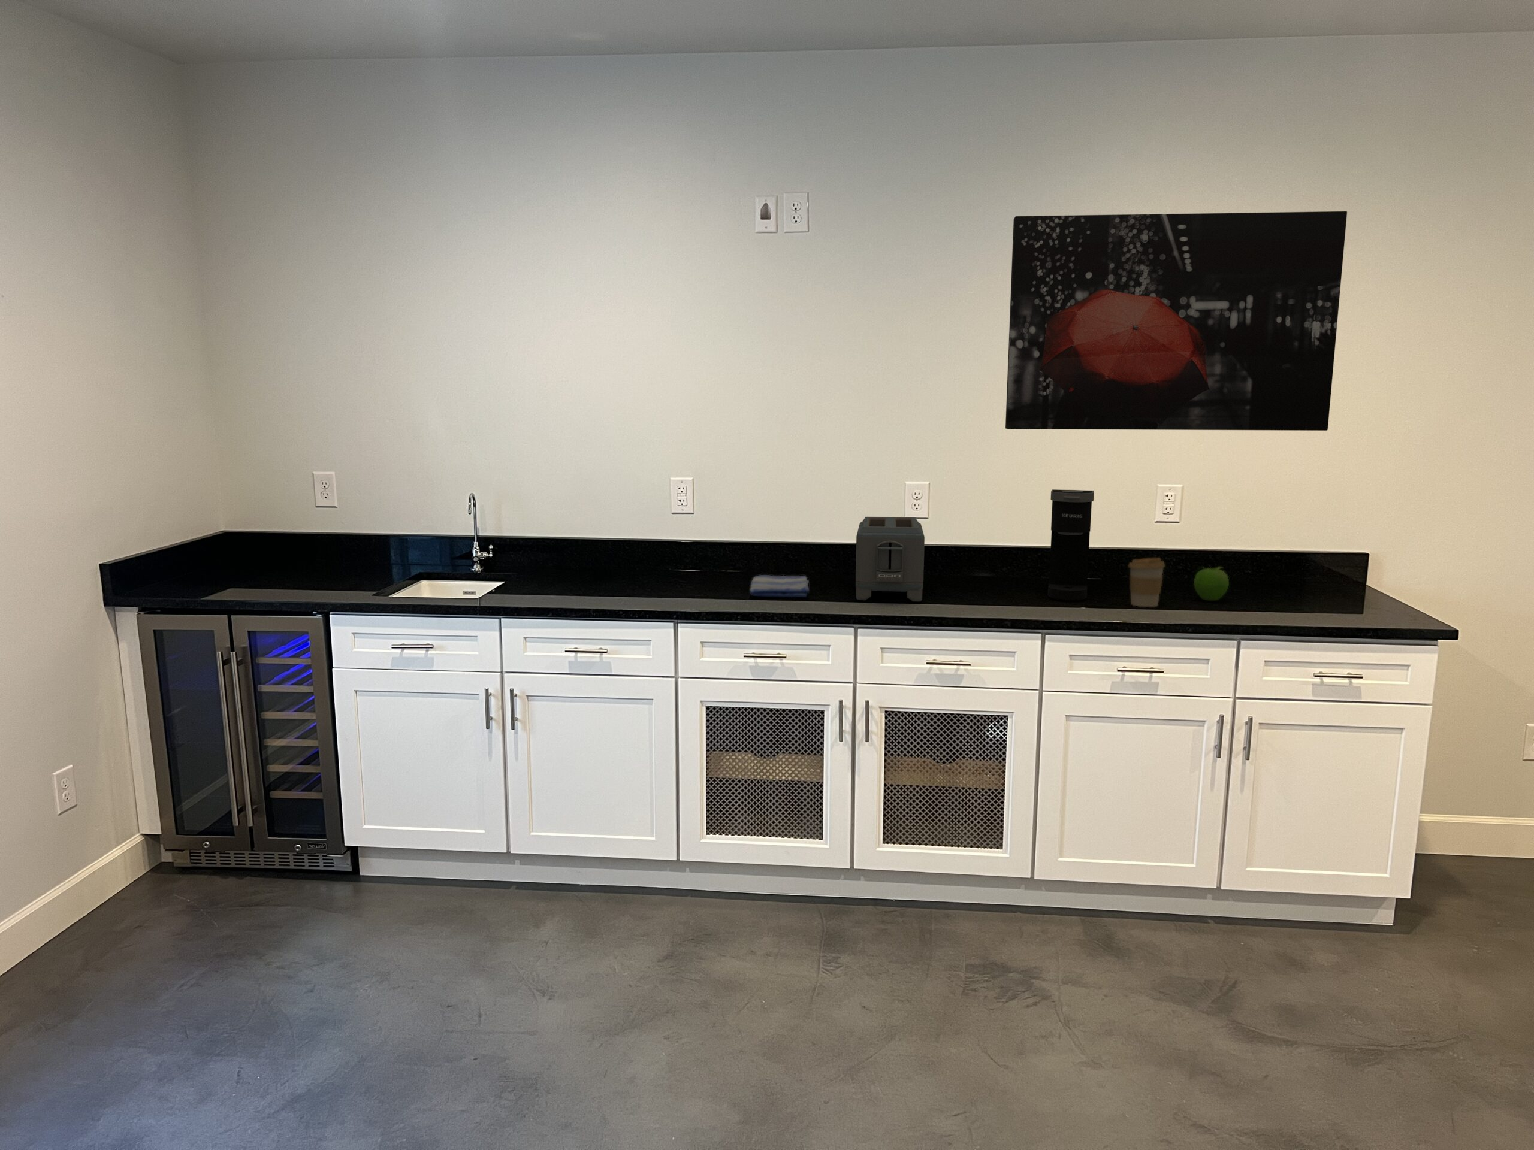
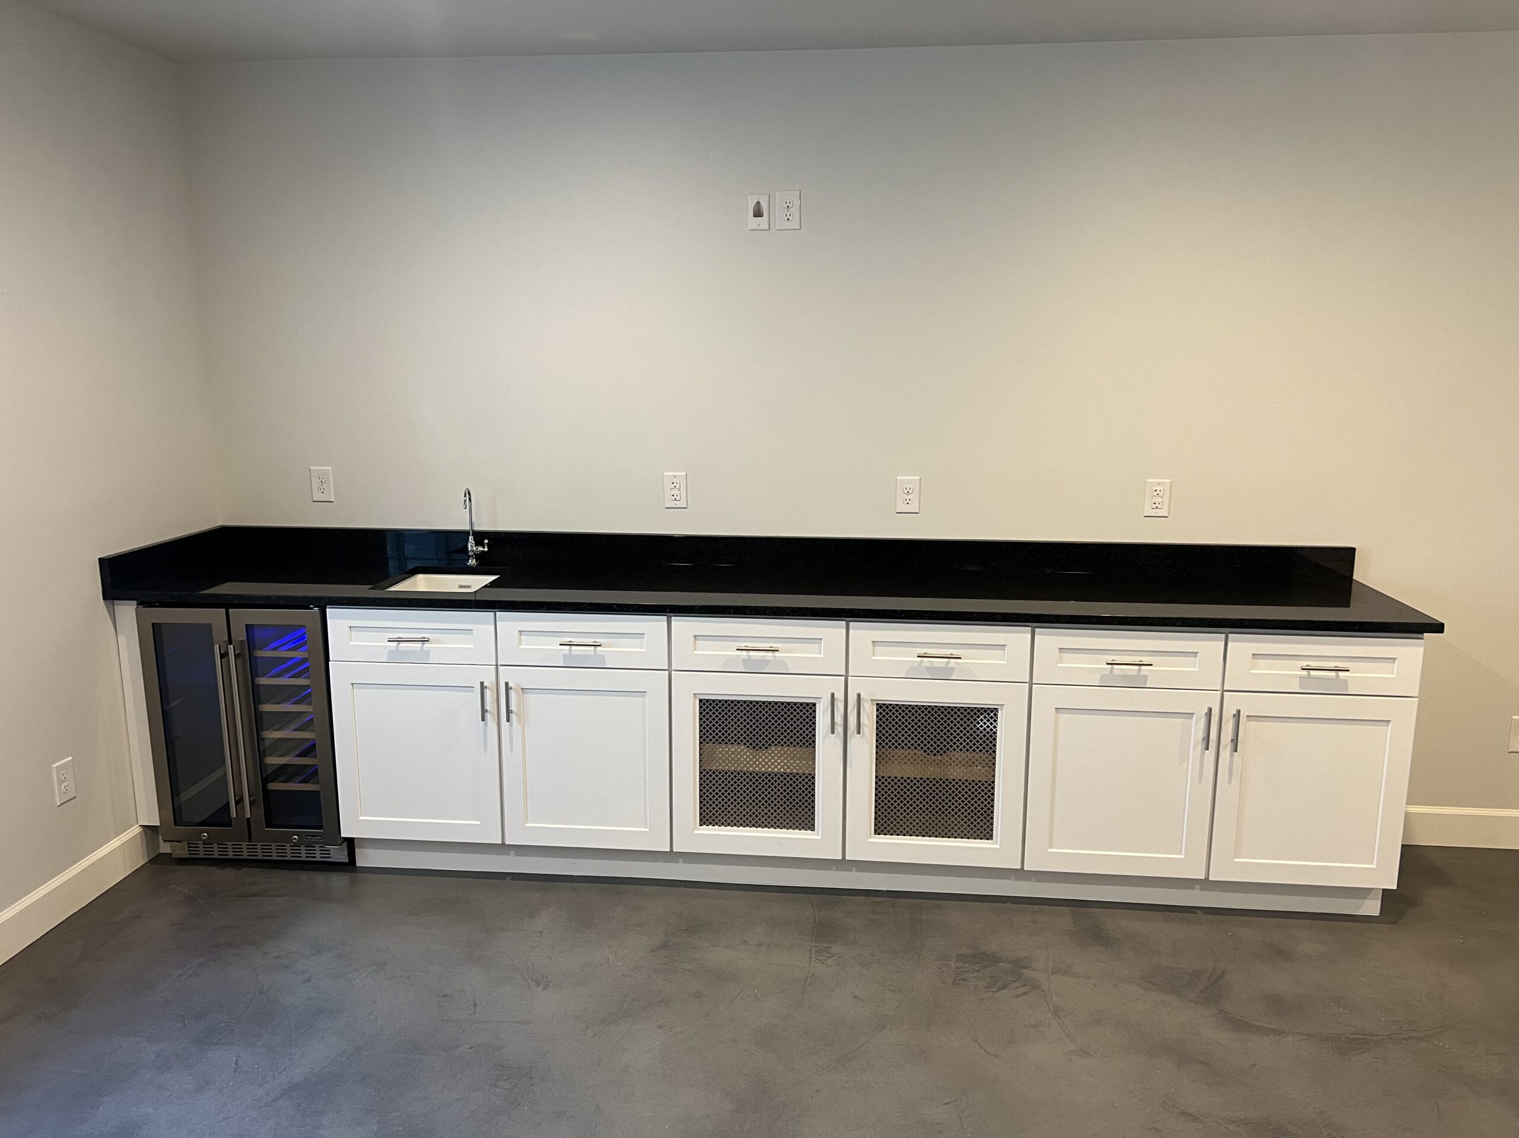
- toaster (889, 558)
- fruit (1211, 582)
- coffee cup (1145, 581)
- dish towel (779, 585)
- wall art (1169, 324)
- coffee maker (1070, 541)
